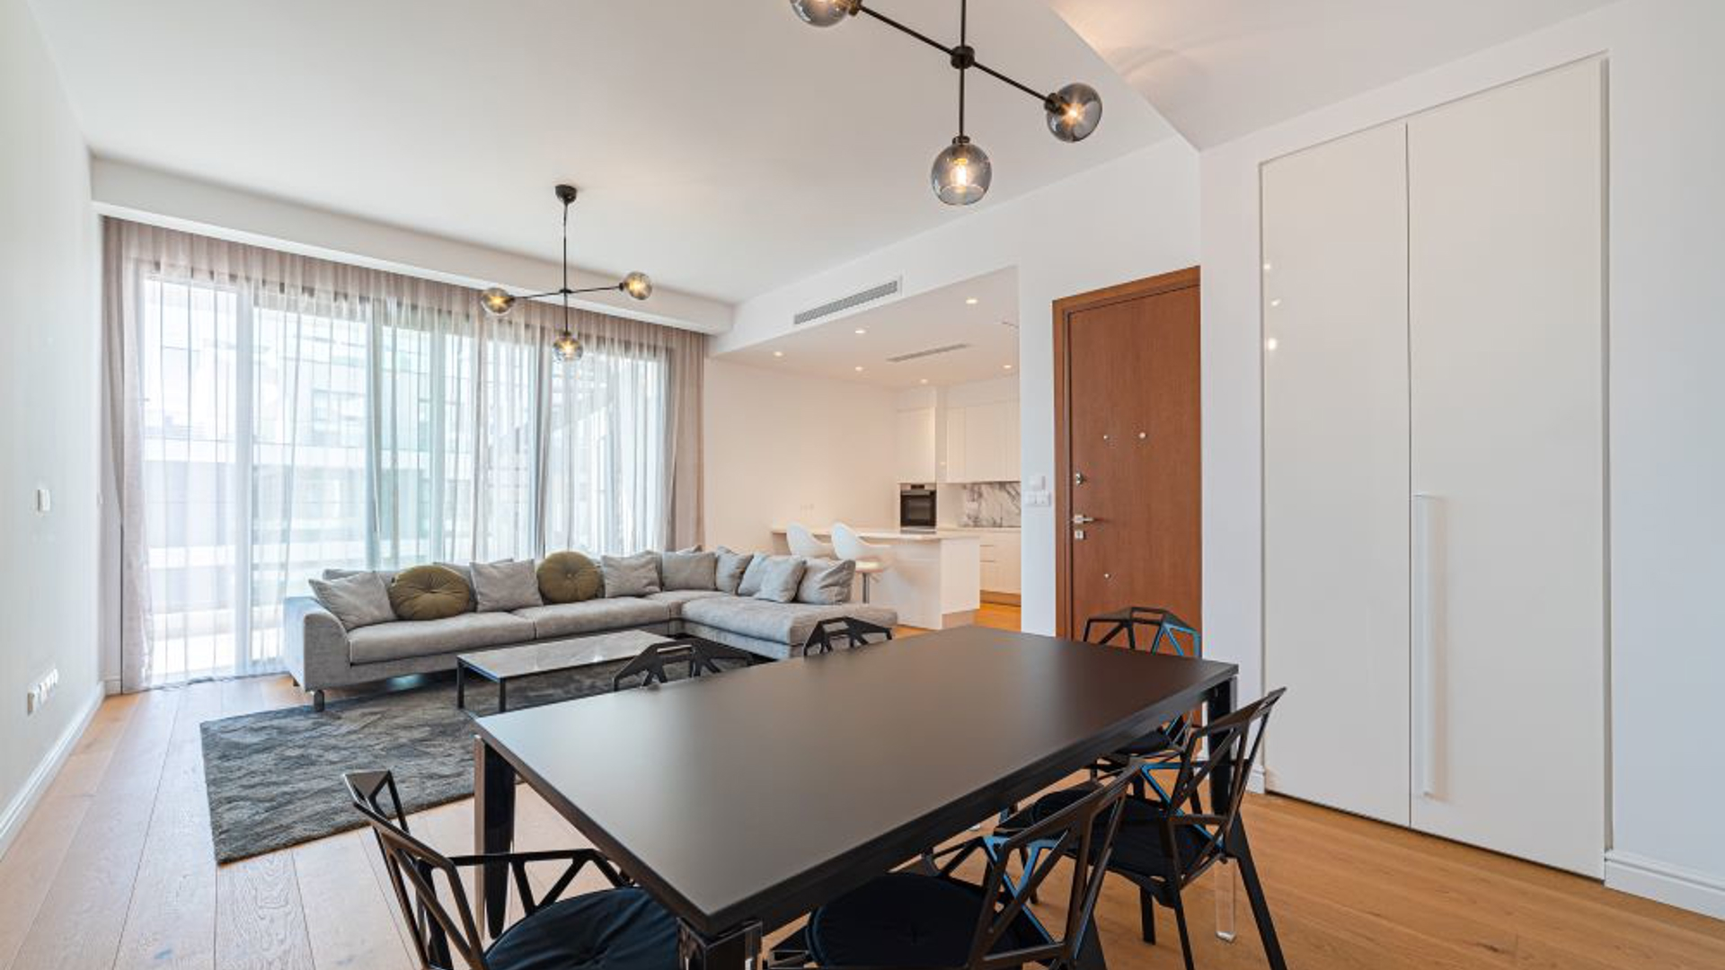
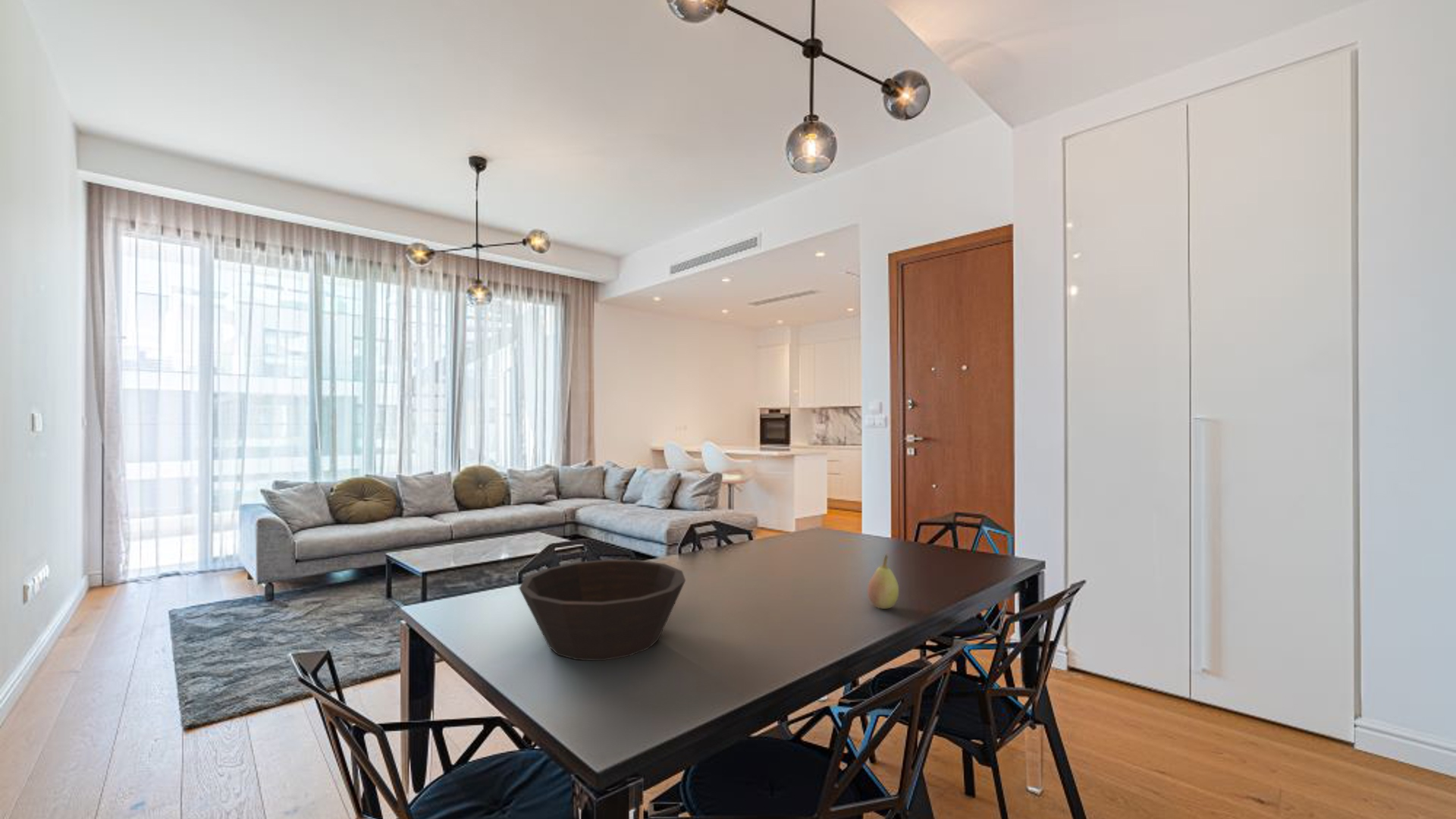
+ fruit (883, 581)
+ bowl (604, 608)
